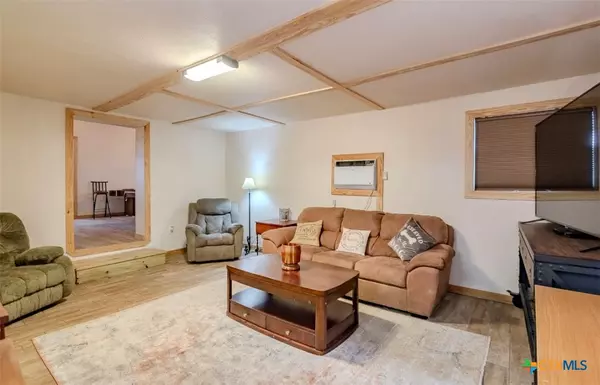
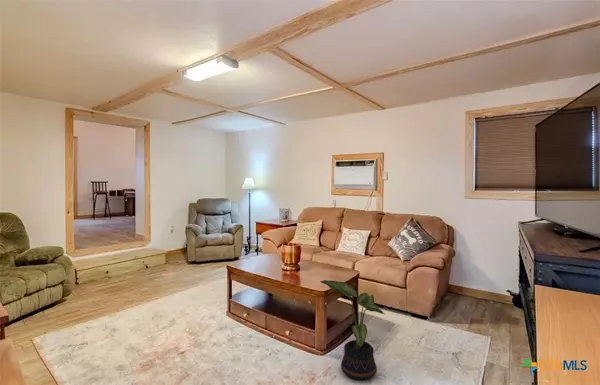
+ potted plant (359, 324)
